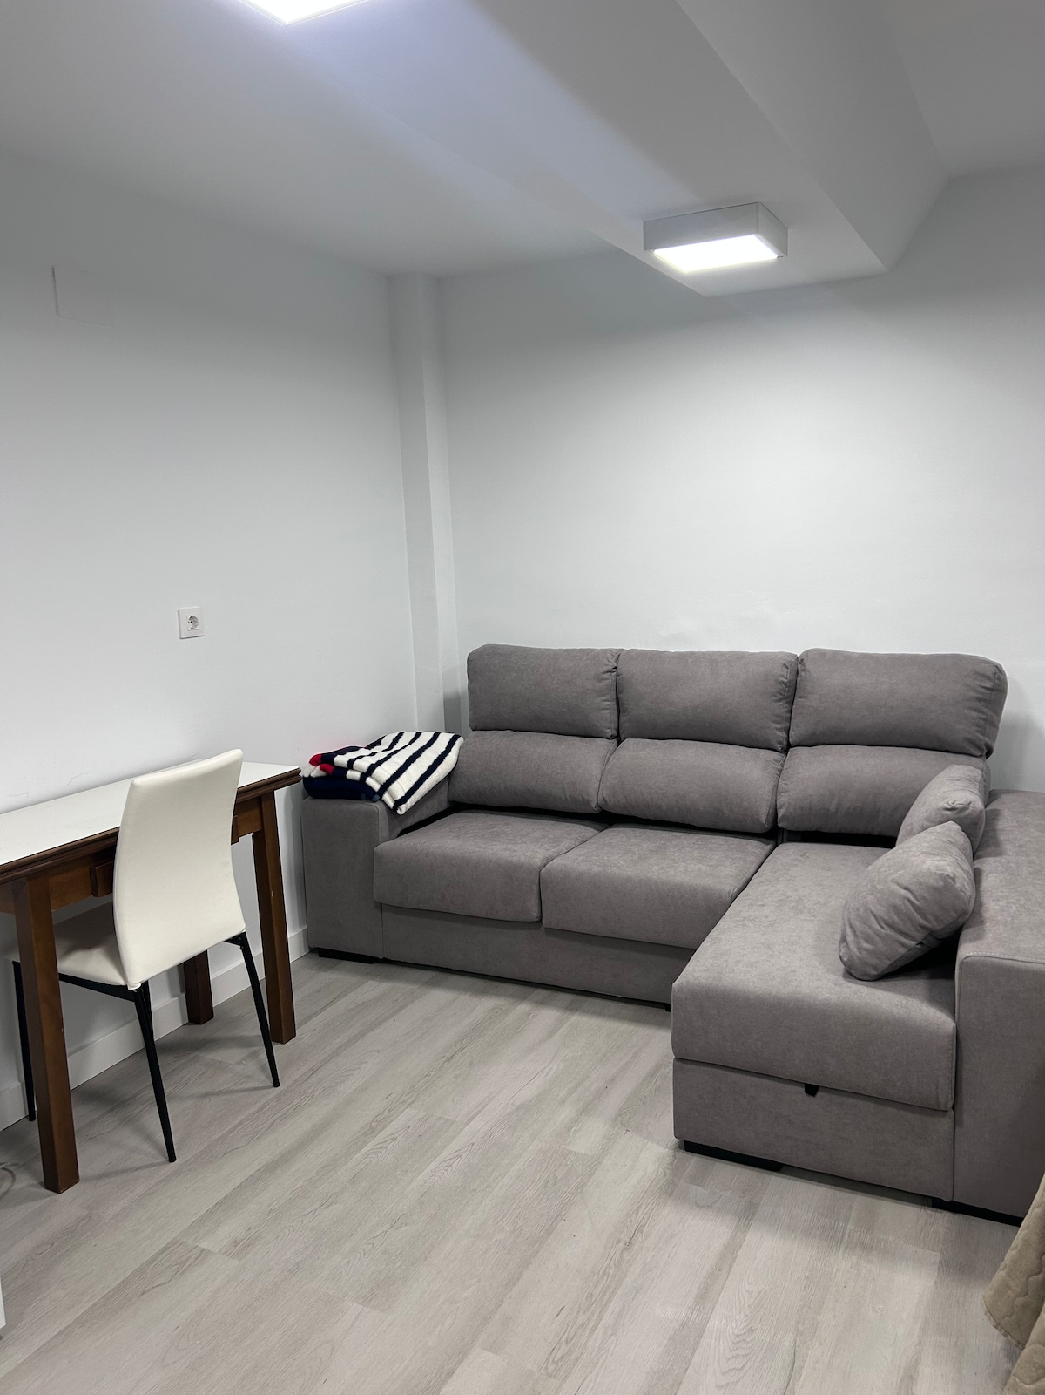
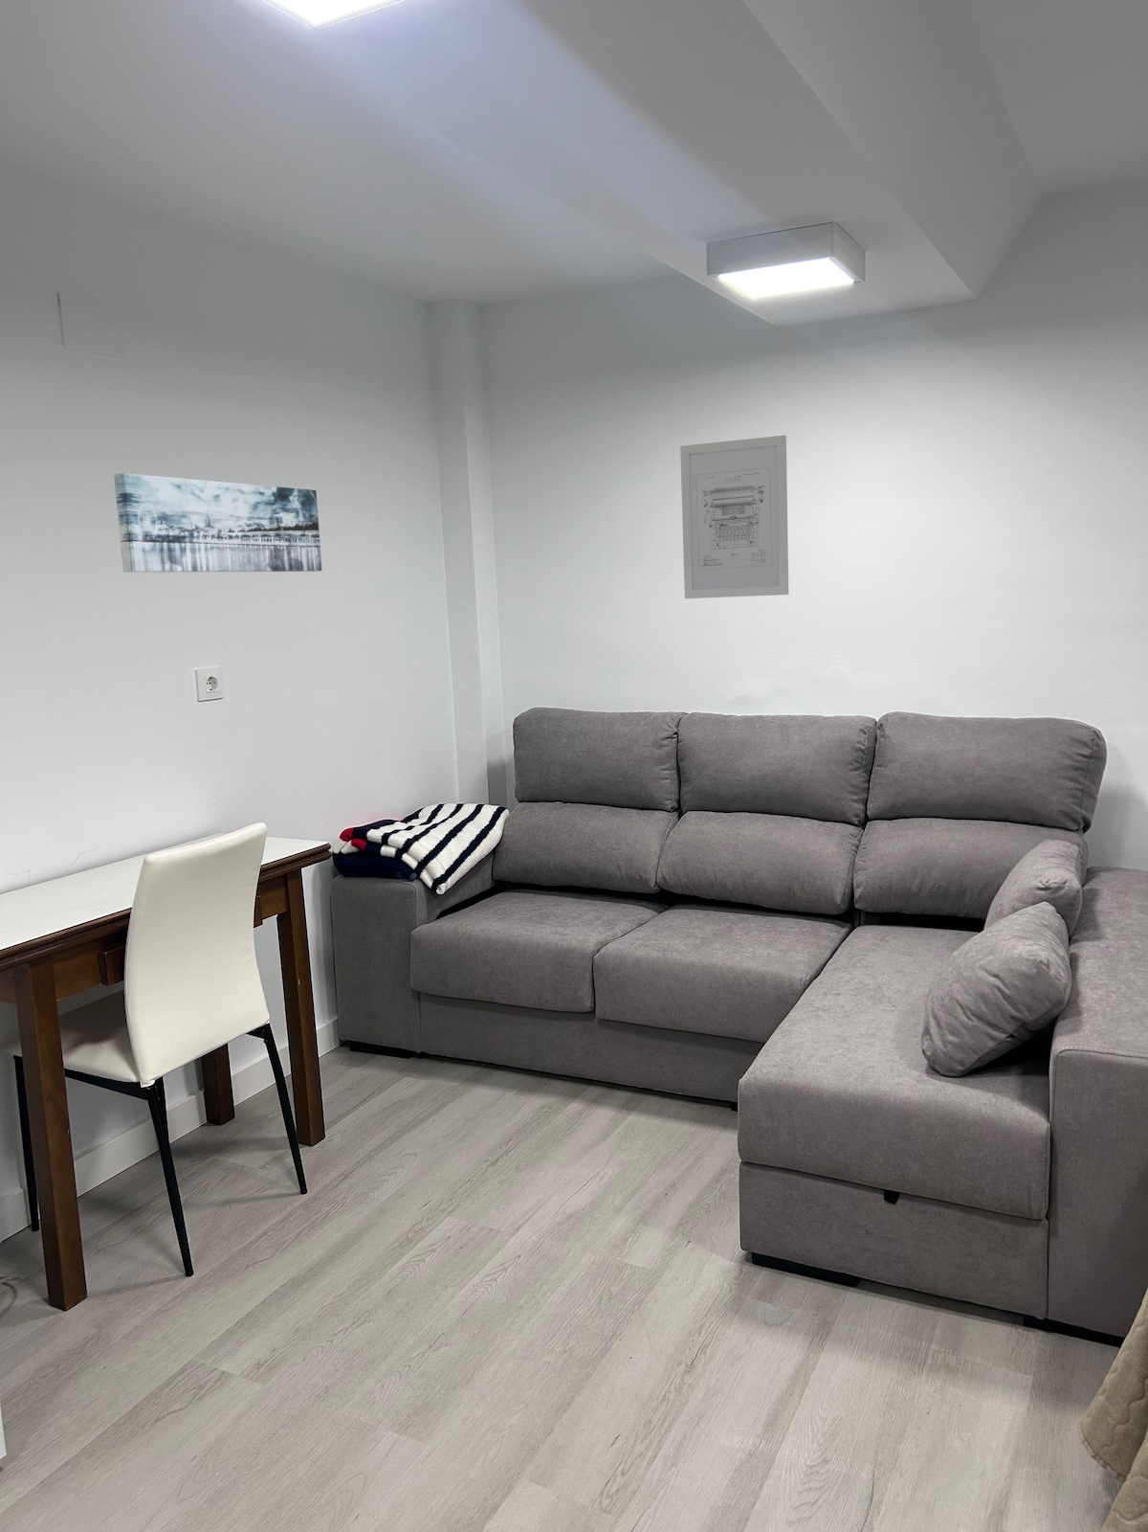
+ wall art (733, 519)
+ wall art (228, 527)
